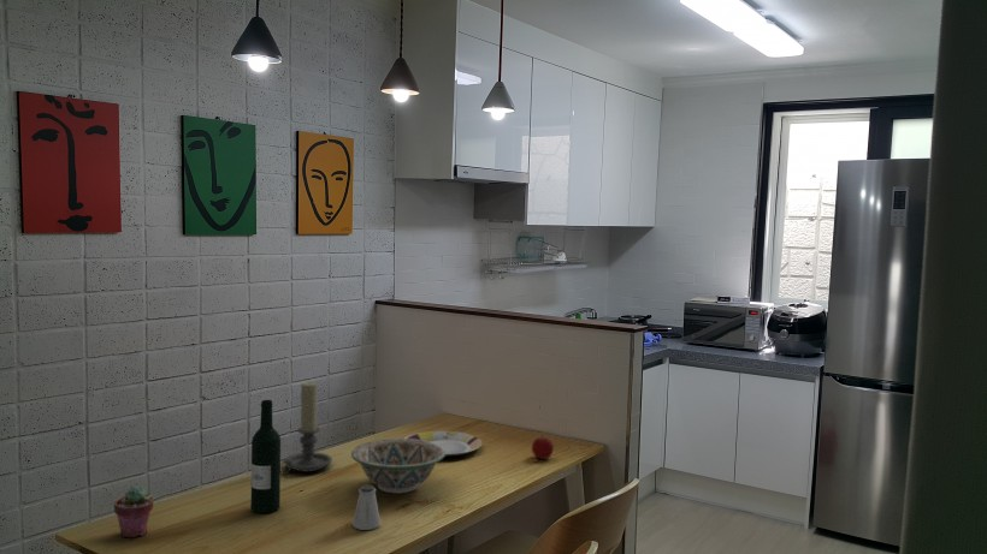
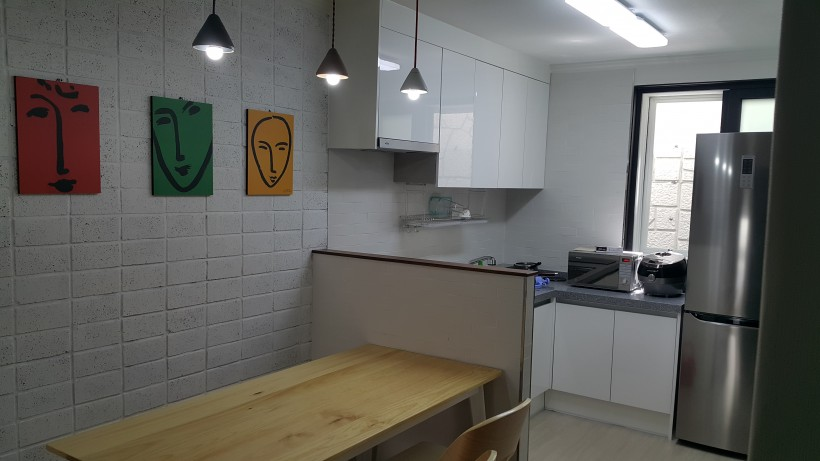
- decorative bowl (397, 469)
- wine bottle (266, 454)
- candle holder (305, 424)
- apple (542, 446)
- plate (442, 445)
- saltshaker (366, 505)
- potted succulent (134, 510)
